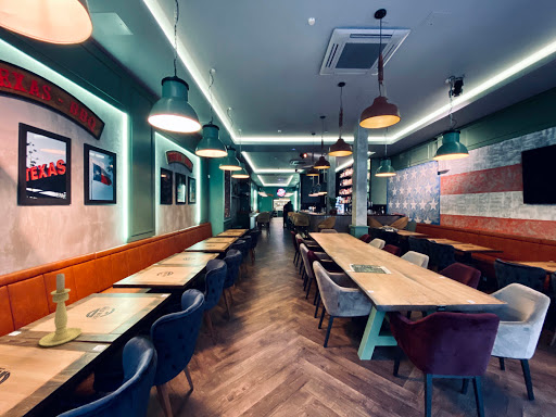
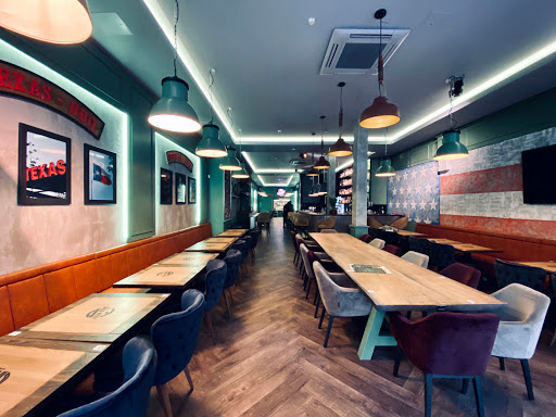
- candle holder (61, 305)
